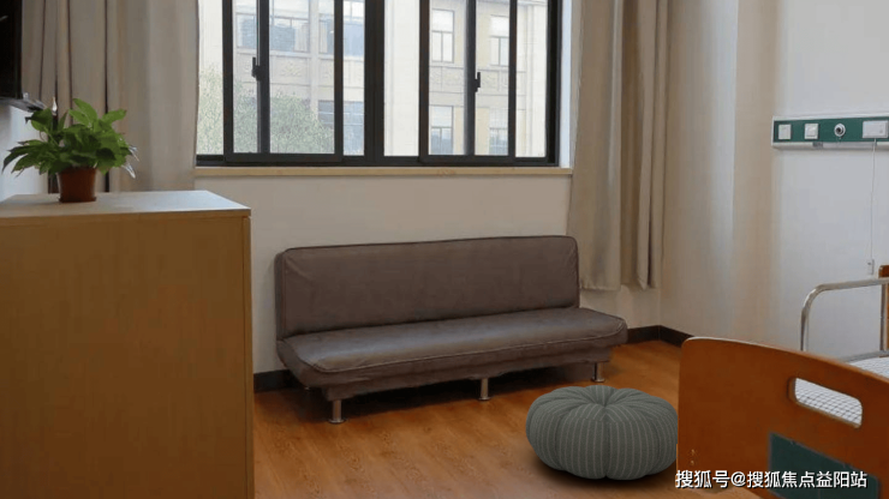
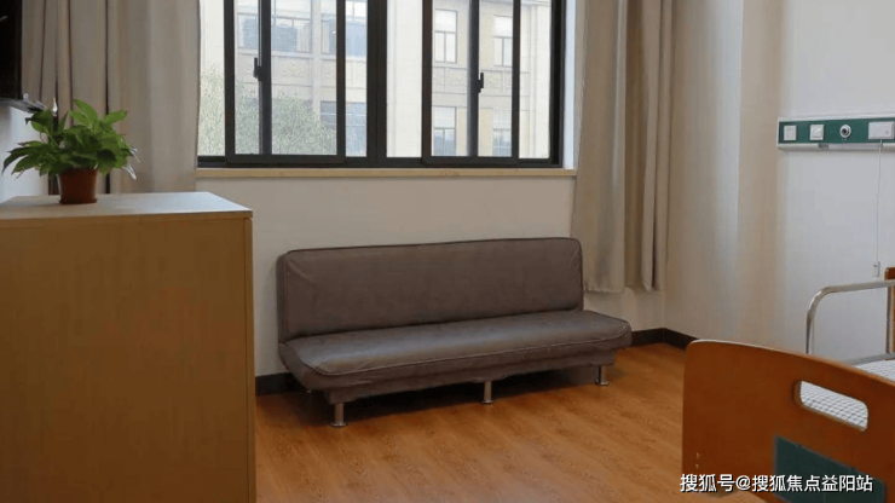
- pouf (603, 428)
